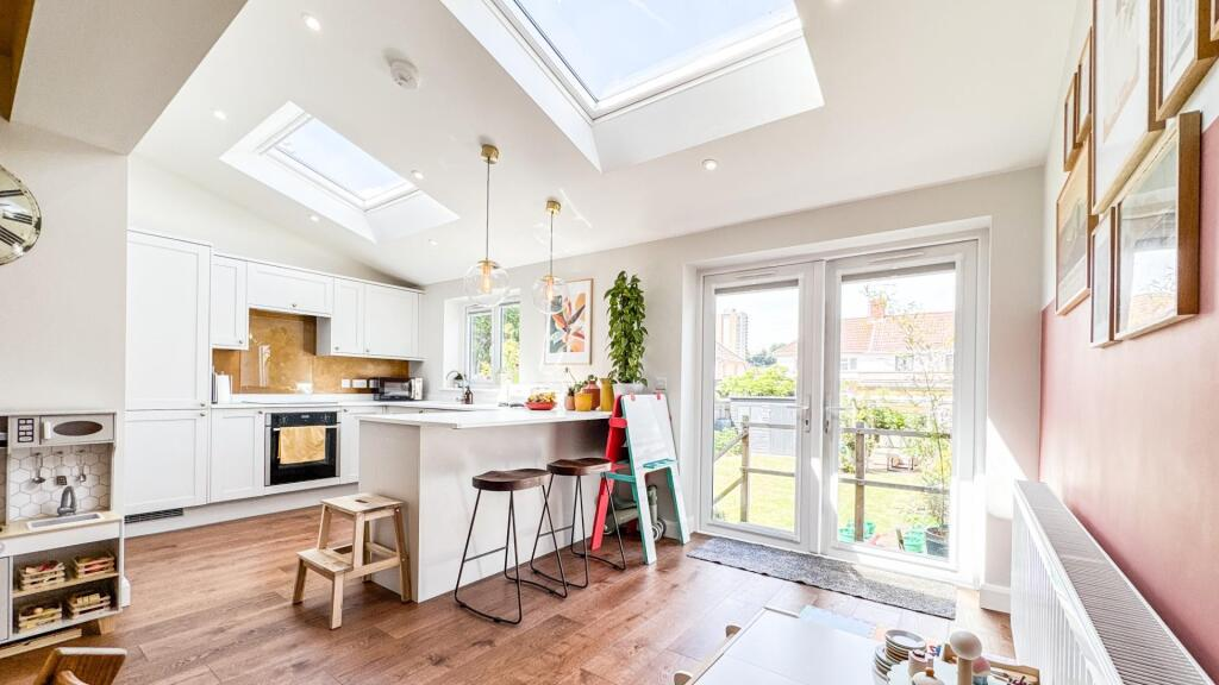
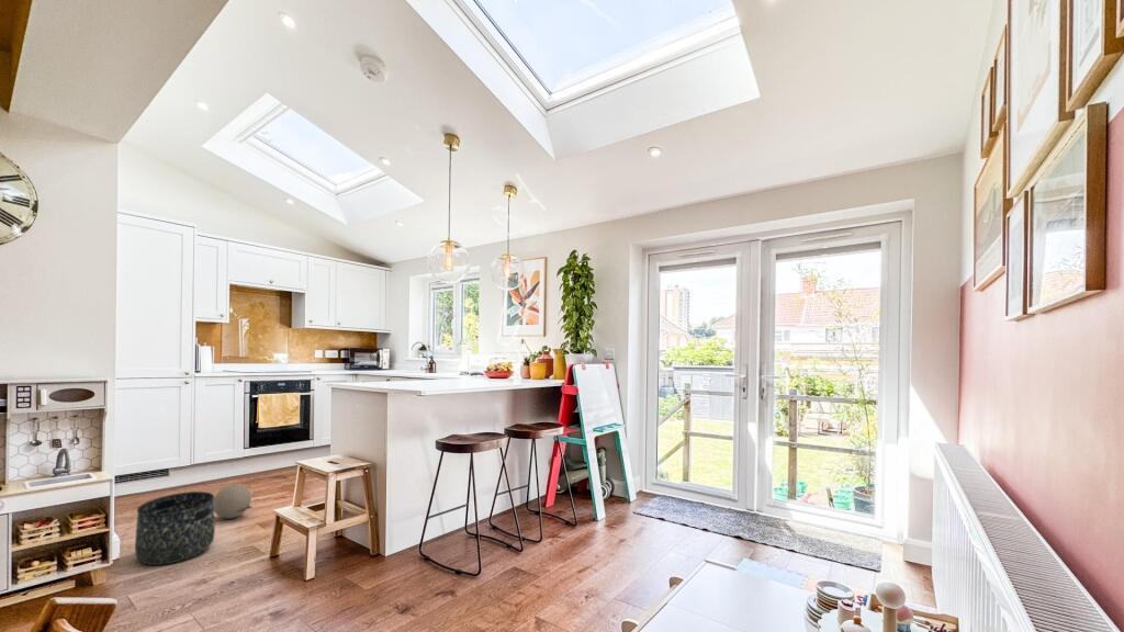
+ basket (176, 528)
+ ball (232, 500)
